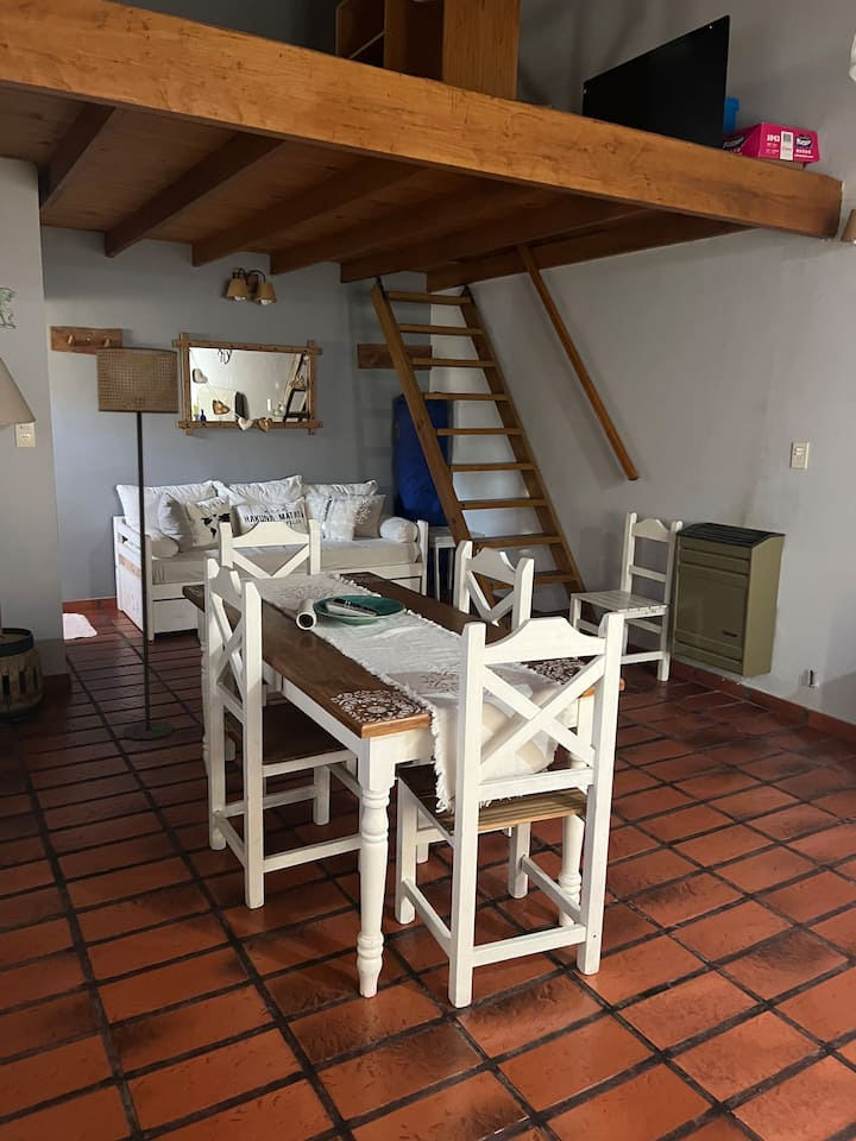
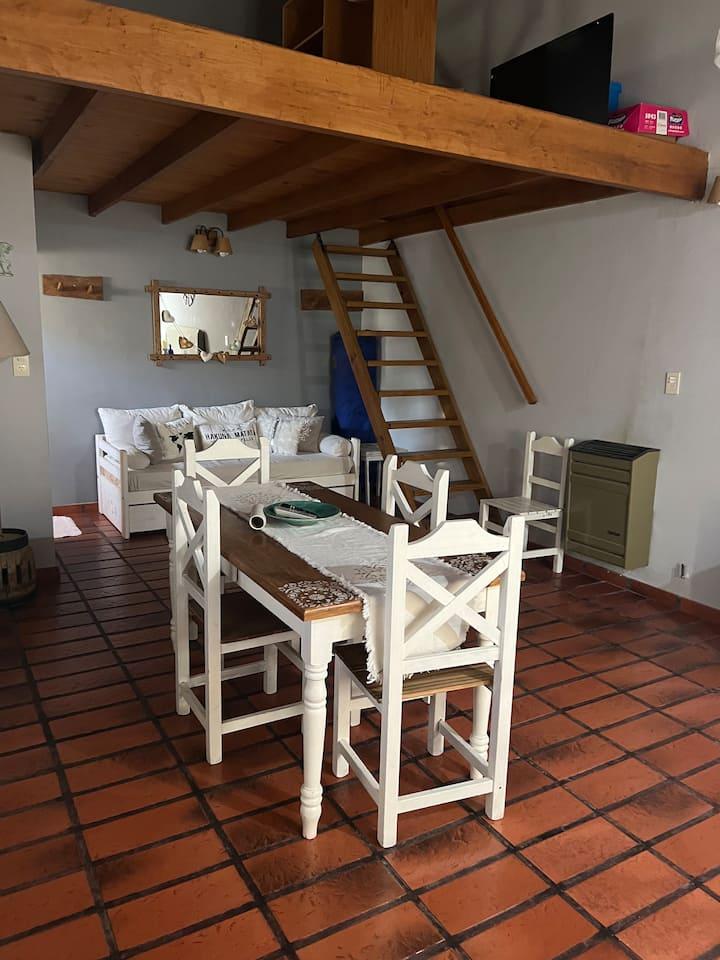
- floor lamp (143, 547)
